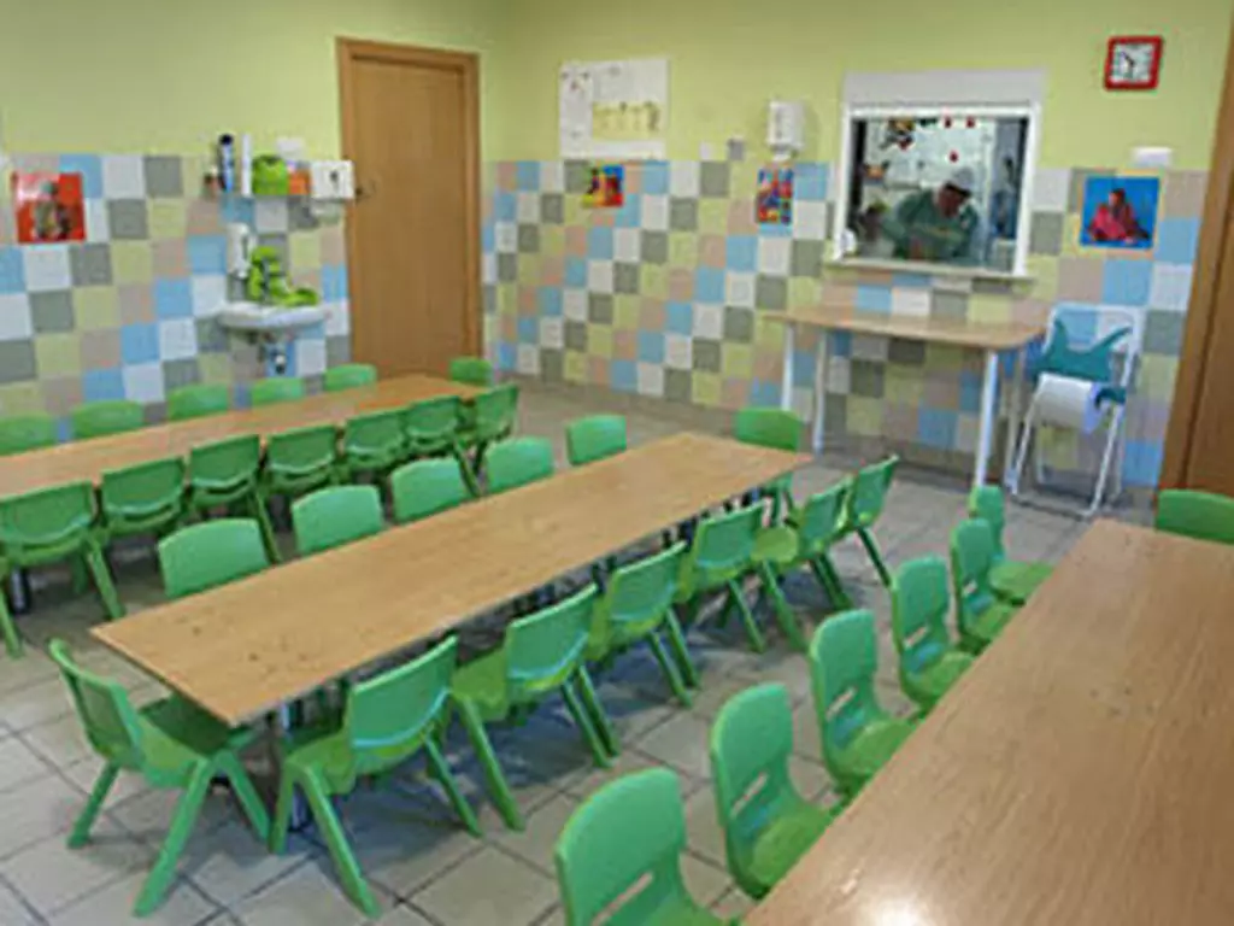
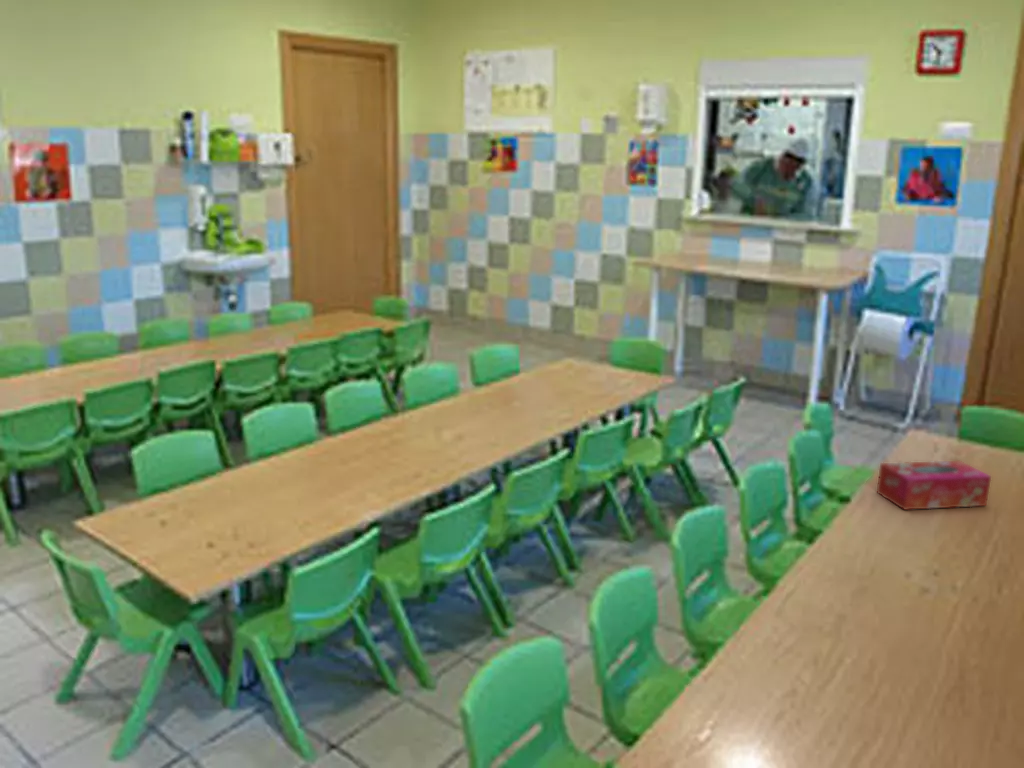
+ tissue box (932, 484)
